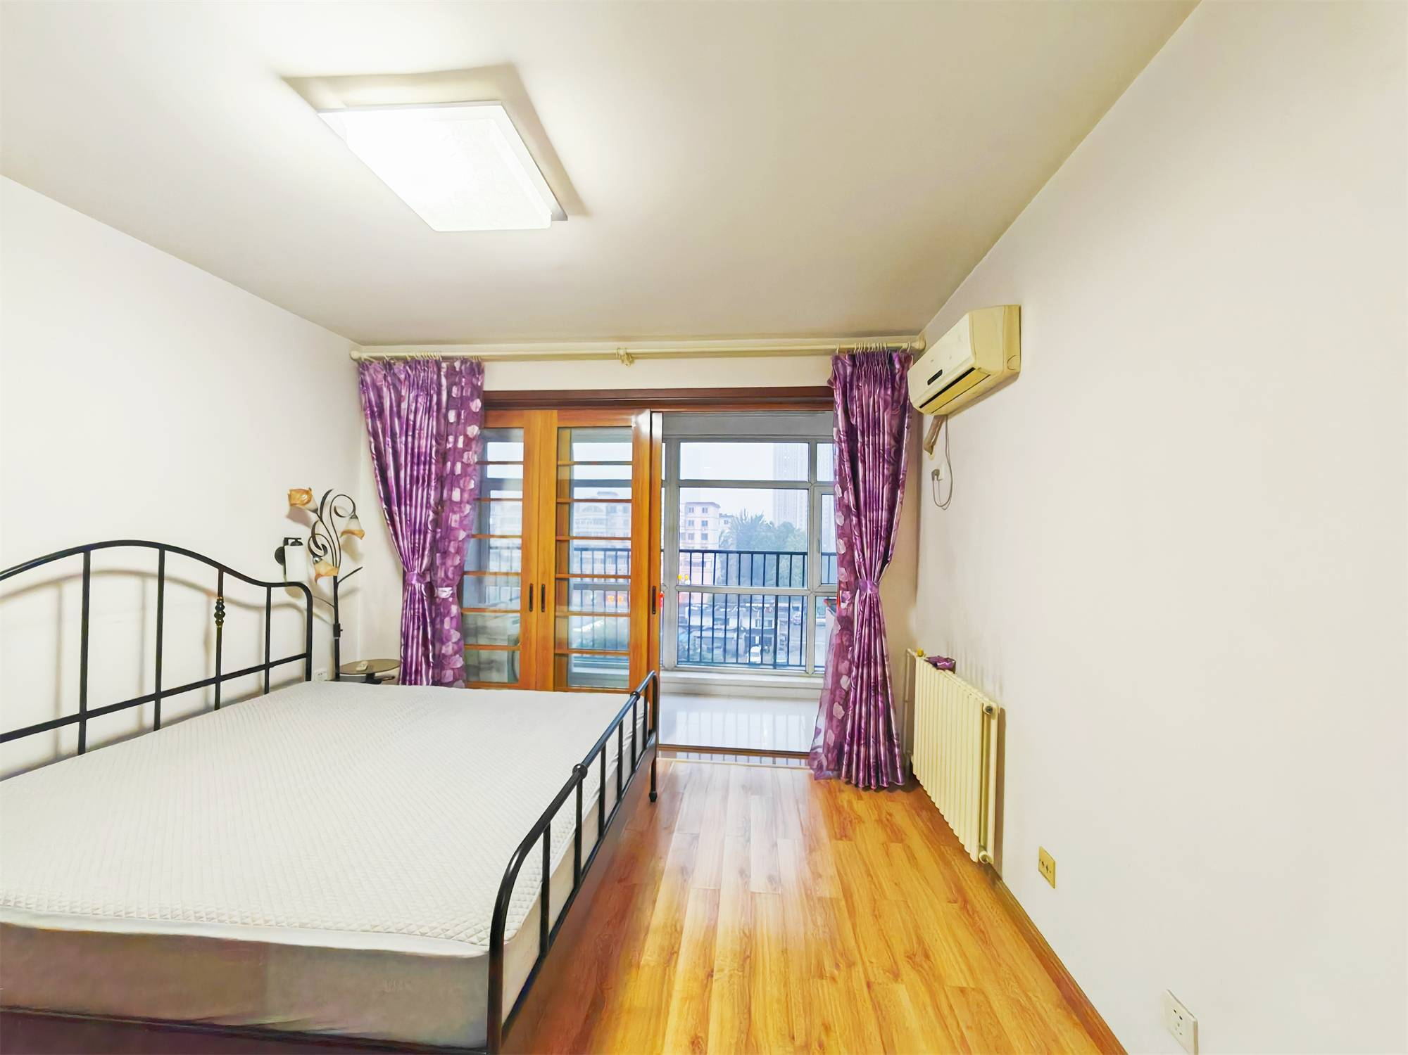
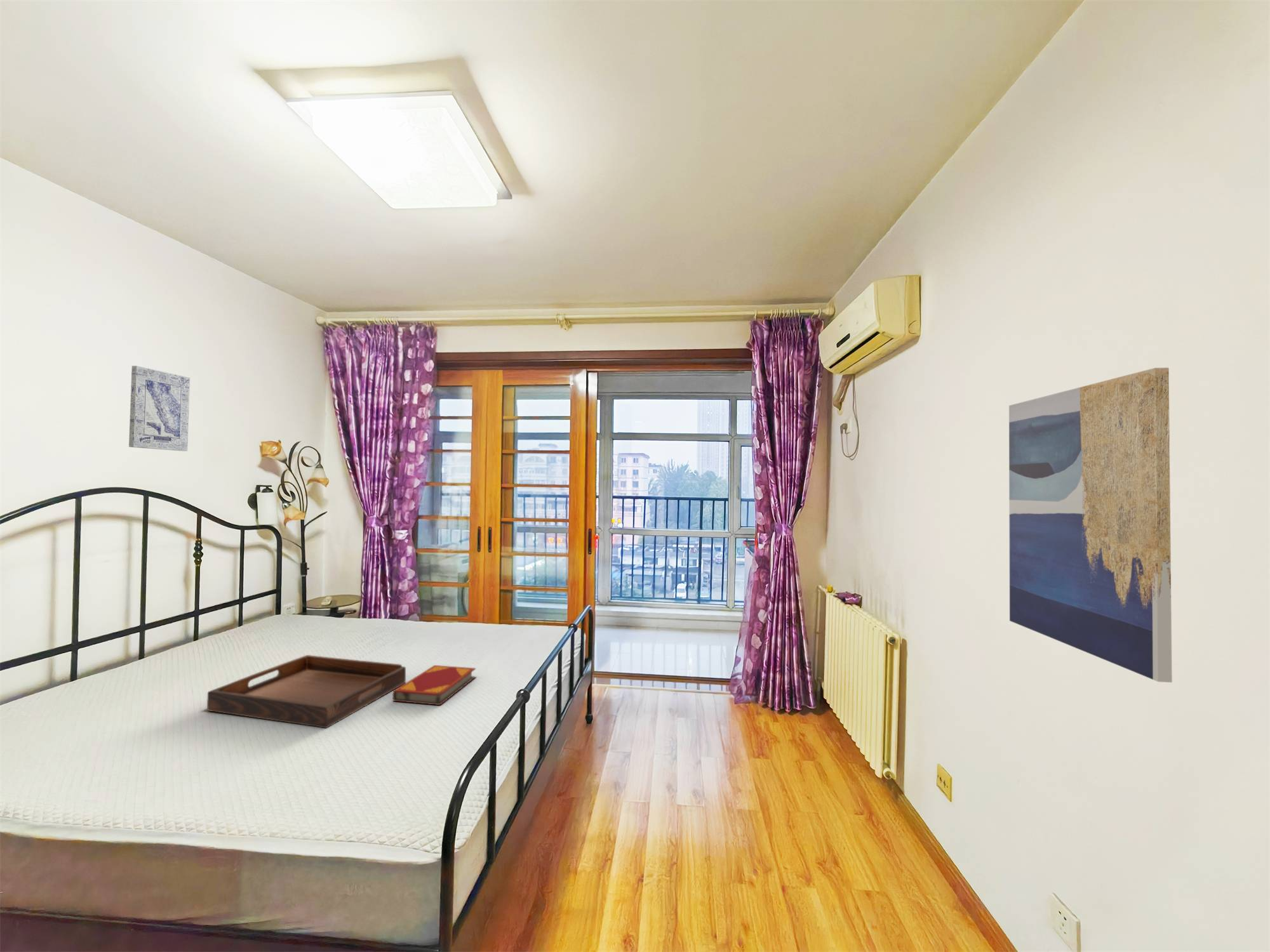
+ wall art (161, 410)
+ serving tray (315, 686)
+ wall art (1074, 517)
+ hardback book (436, 684)
